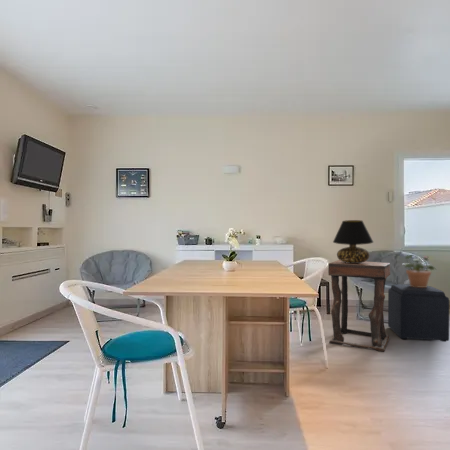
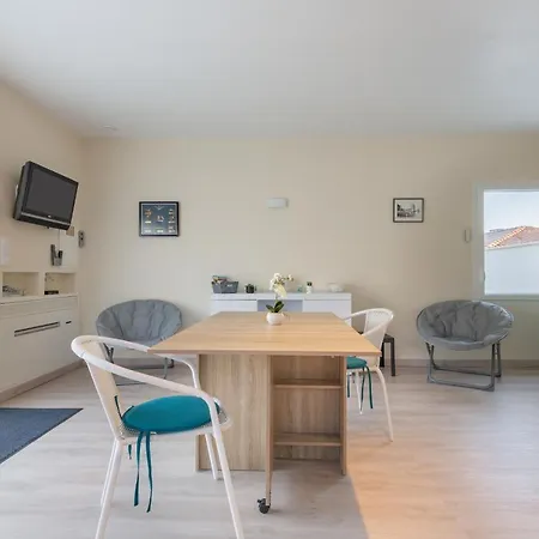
- side table (347, 301)
- ottoman (416, 310)
- potted plant (420, 271)
- table lamp (353, 241)
